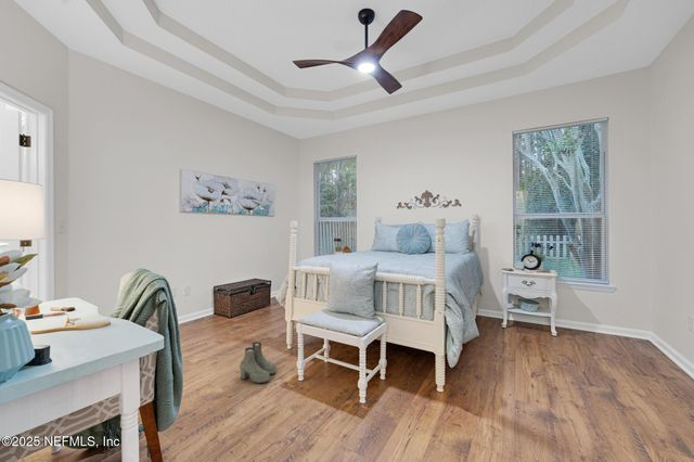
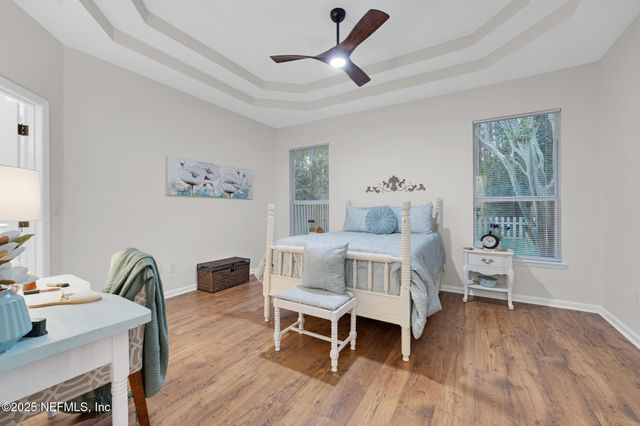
- boots (258, 360)
